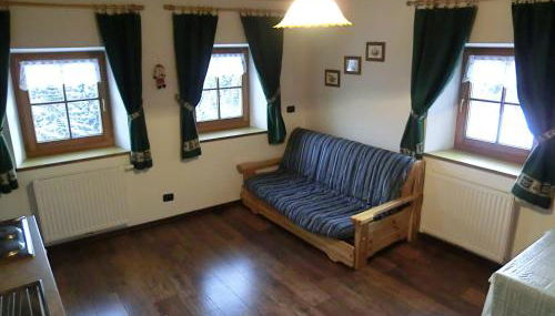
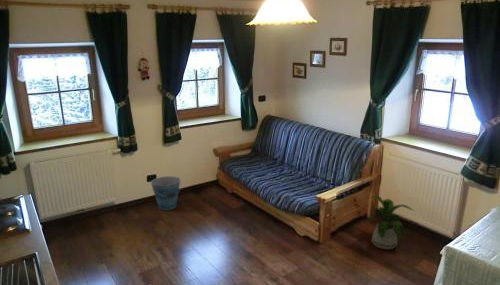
+ house plant (389, 218)
+ bucket (166, 193)
